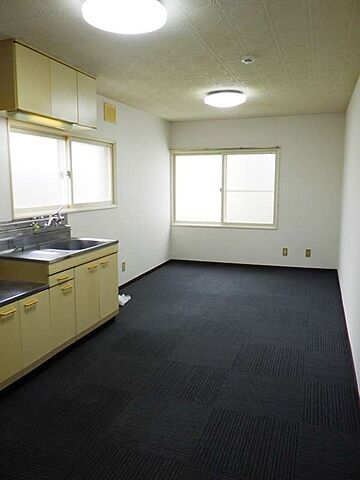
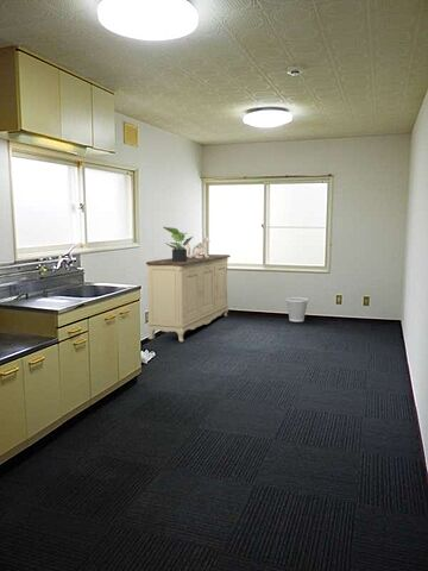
+ potted plant (176, 244)
+ sideboard (194, 291)
+ decorative sculpture (197, 245)
+ wastebasket (296, 309)
